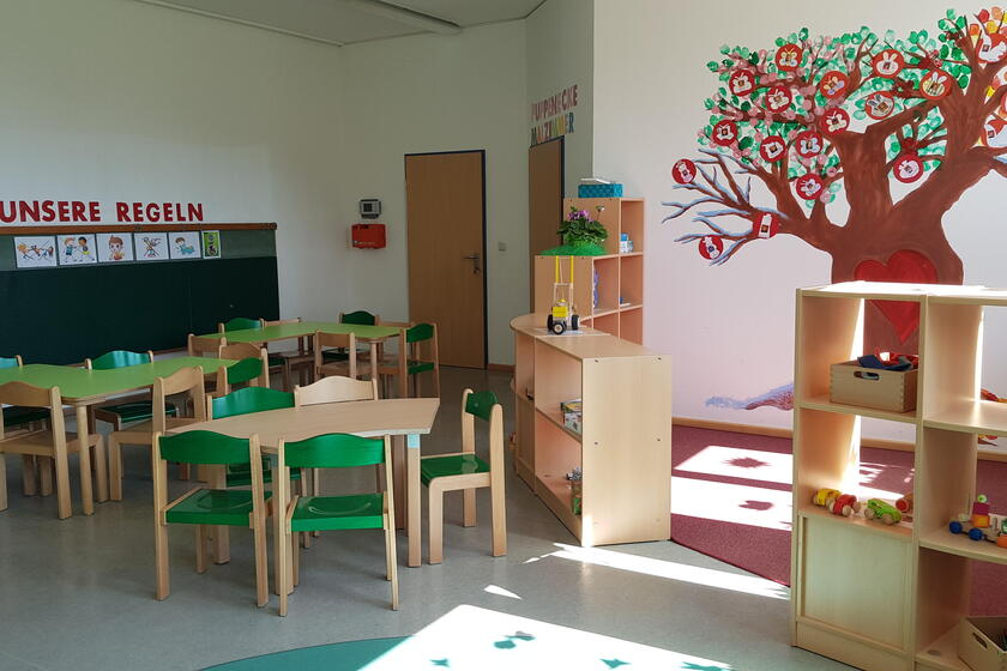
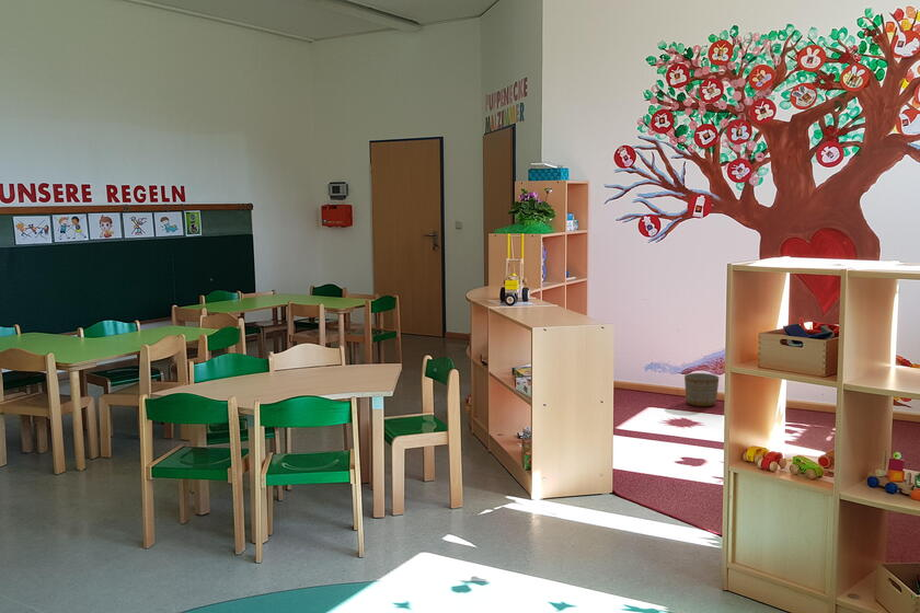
+ planter (701, 390)
